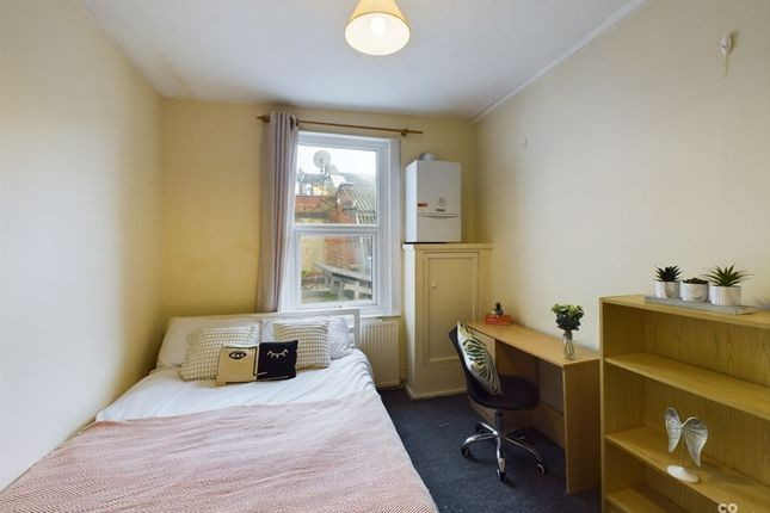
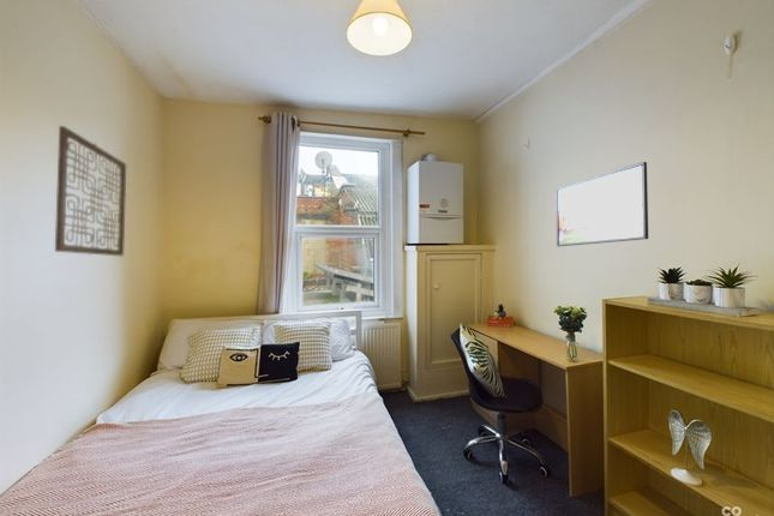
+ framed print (595, 210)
+ wall art (96, 197)
